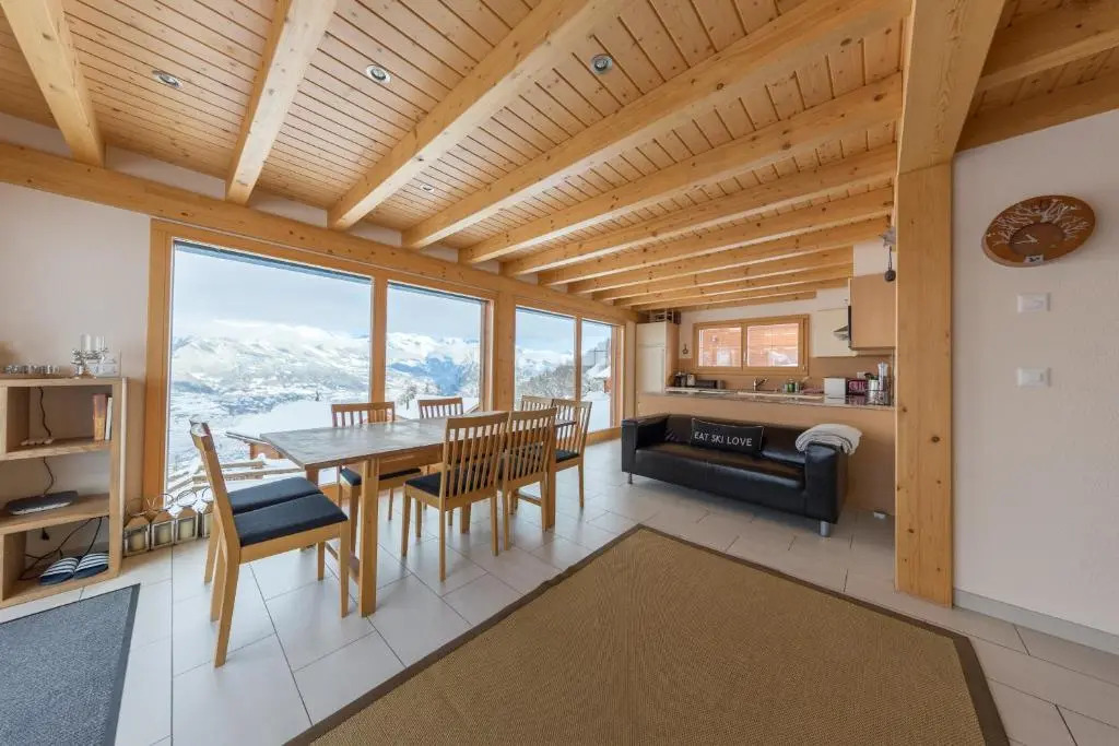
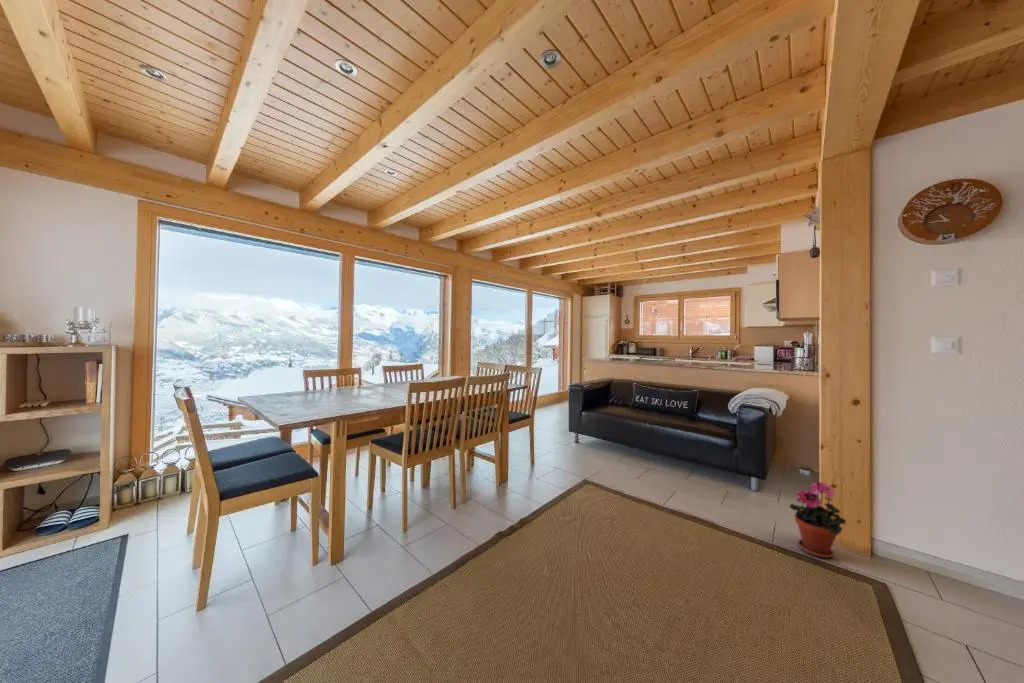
+ potted plant (816, 515)
